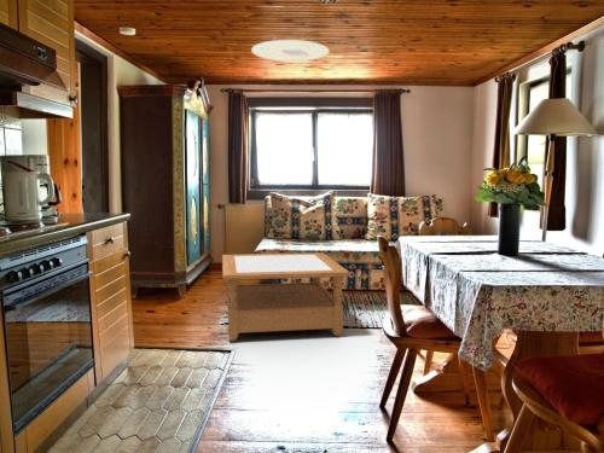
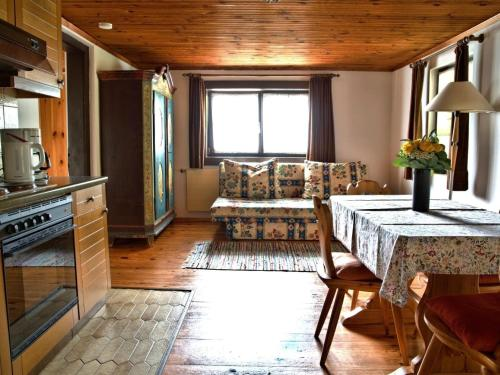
- coffee table (279, 292)
- ceiling light (290, 47)
